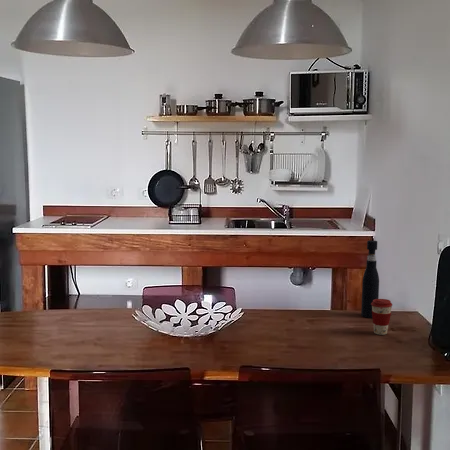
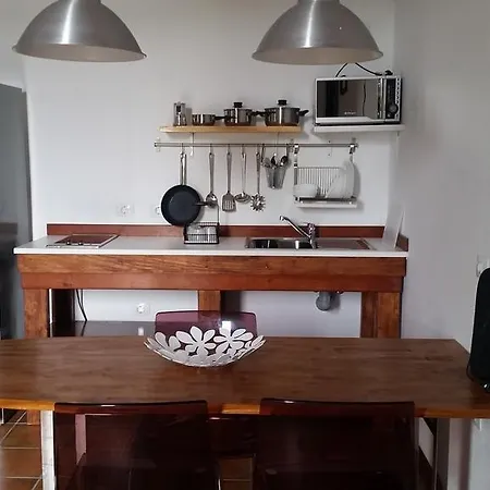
- coffee cup (381, 316)
- pepper grinder (370, 278)
